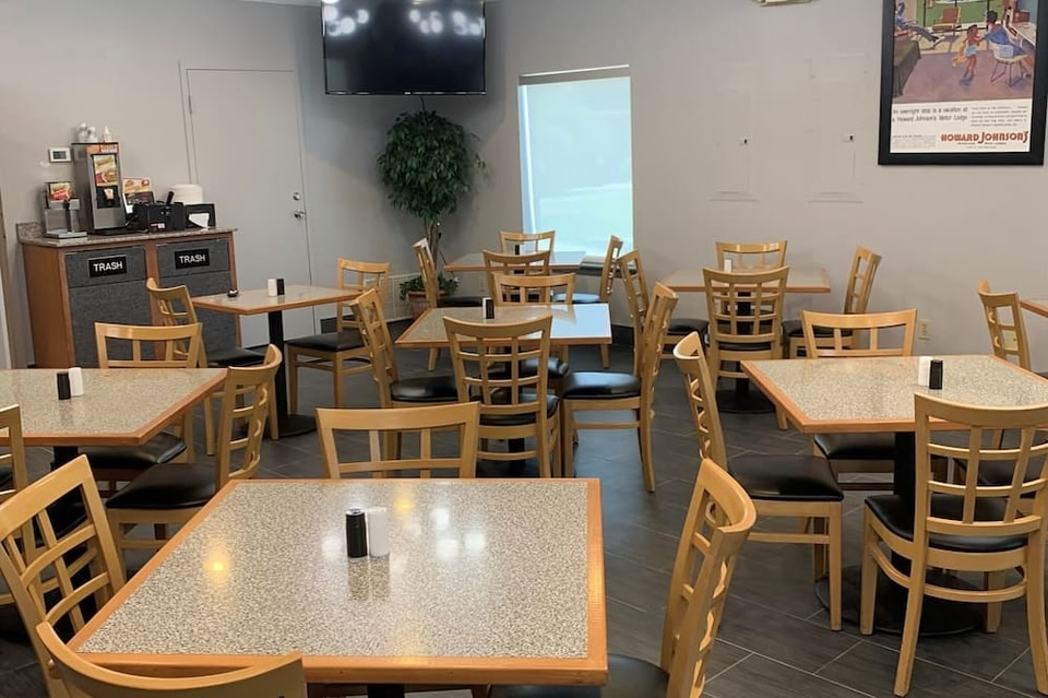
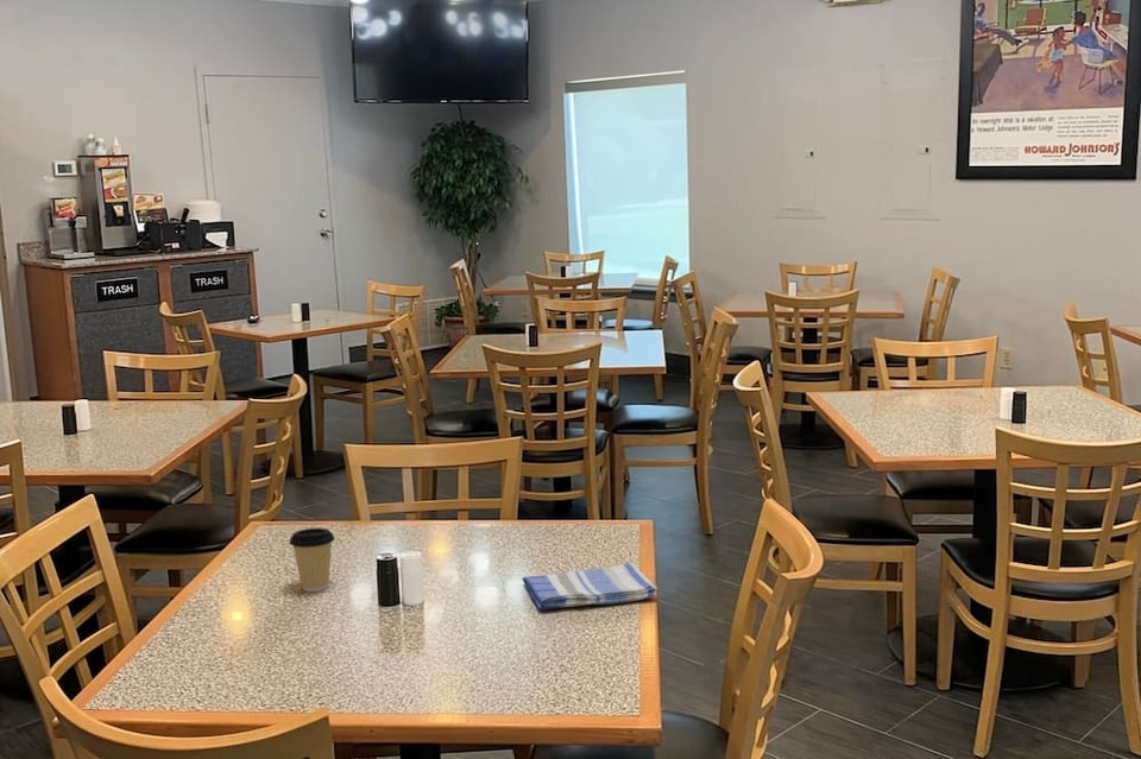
+ coffee cup (313, 558)
+ dish towel (588, 584)
